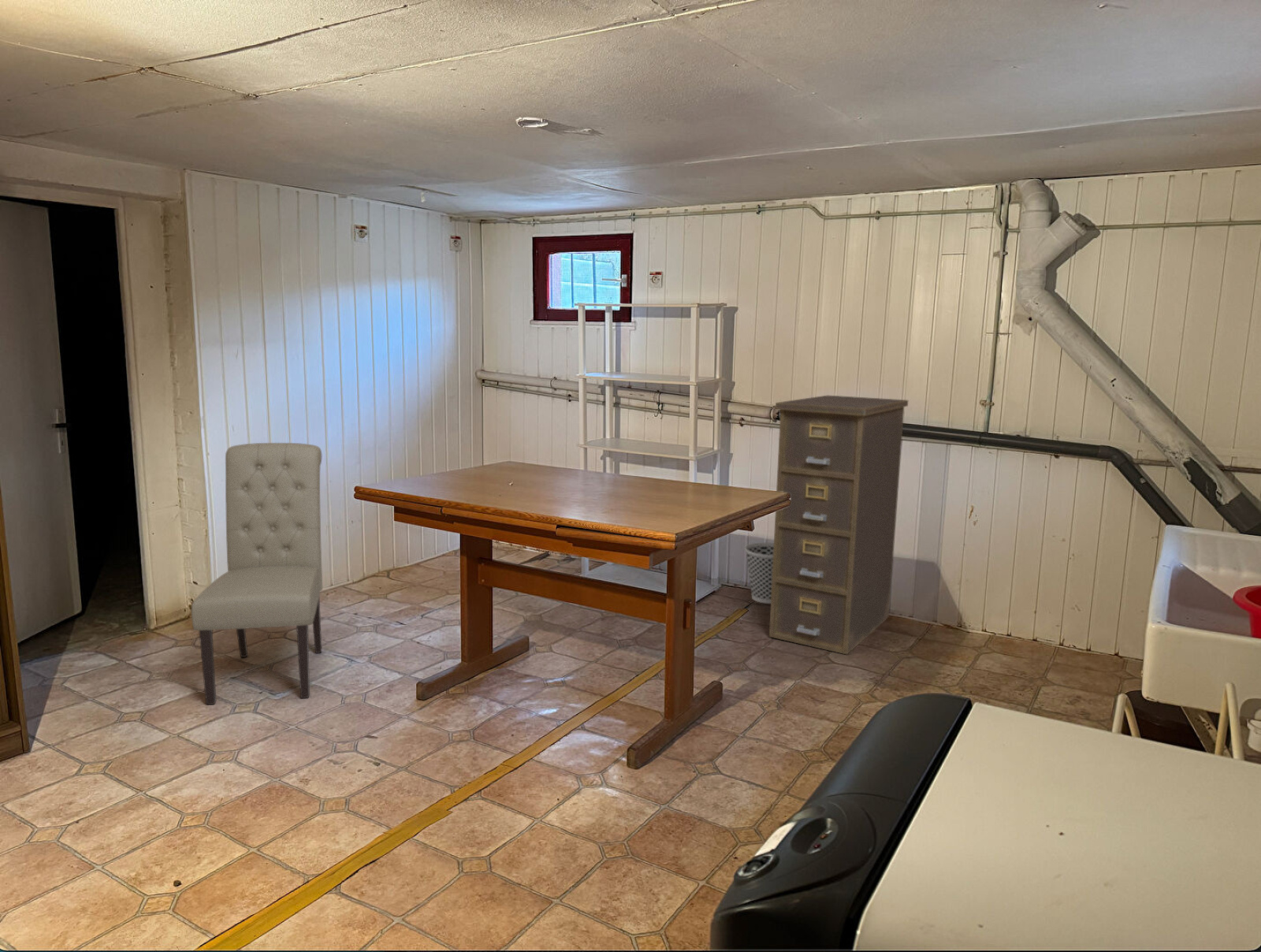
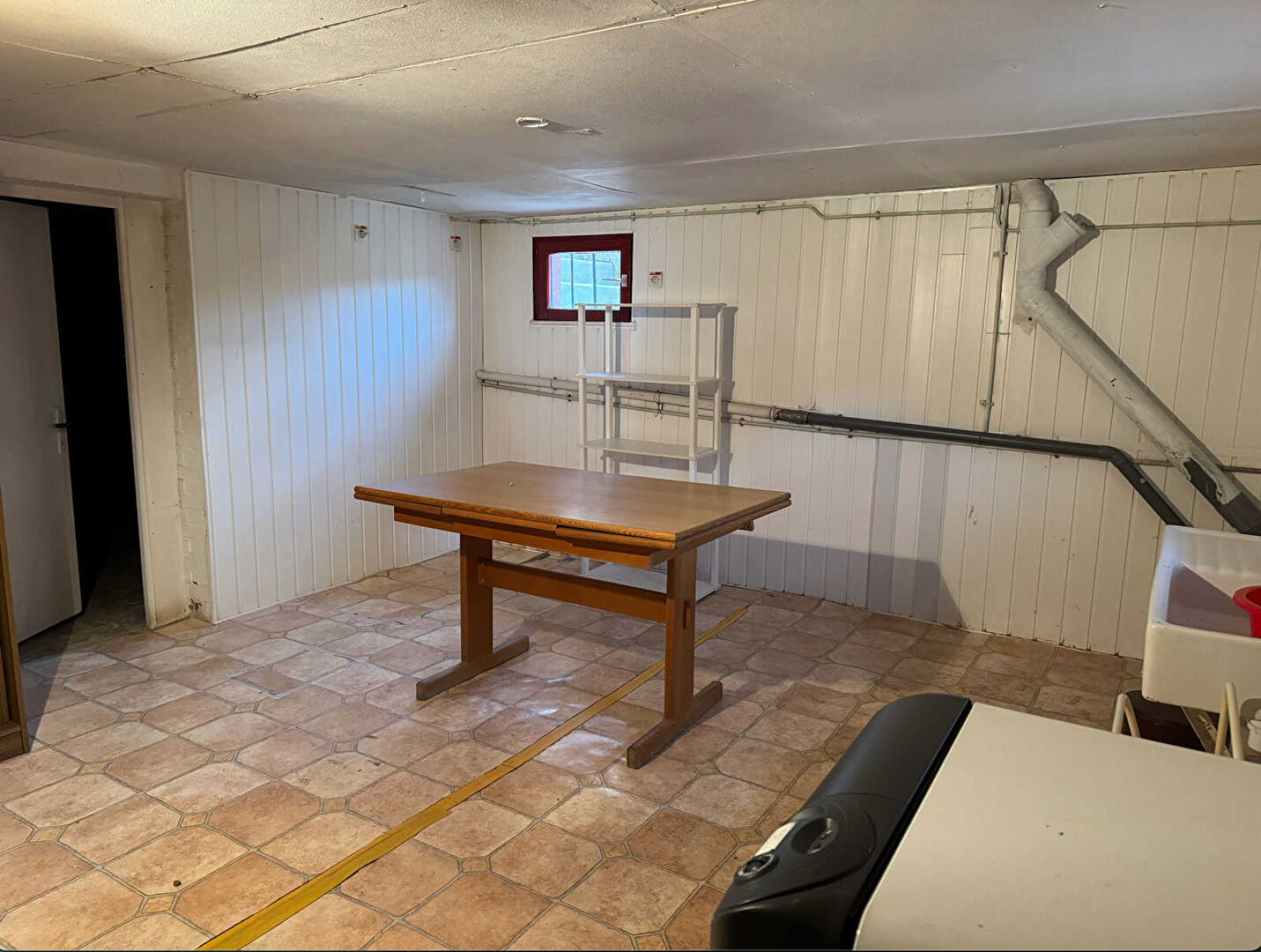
- filing cabinet (837, 516)
- wastebasket (769, 574)
- chair (267, 563)
